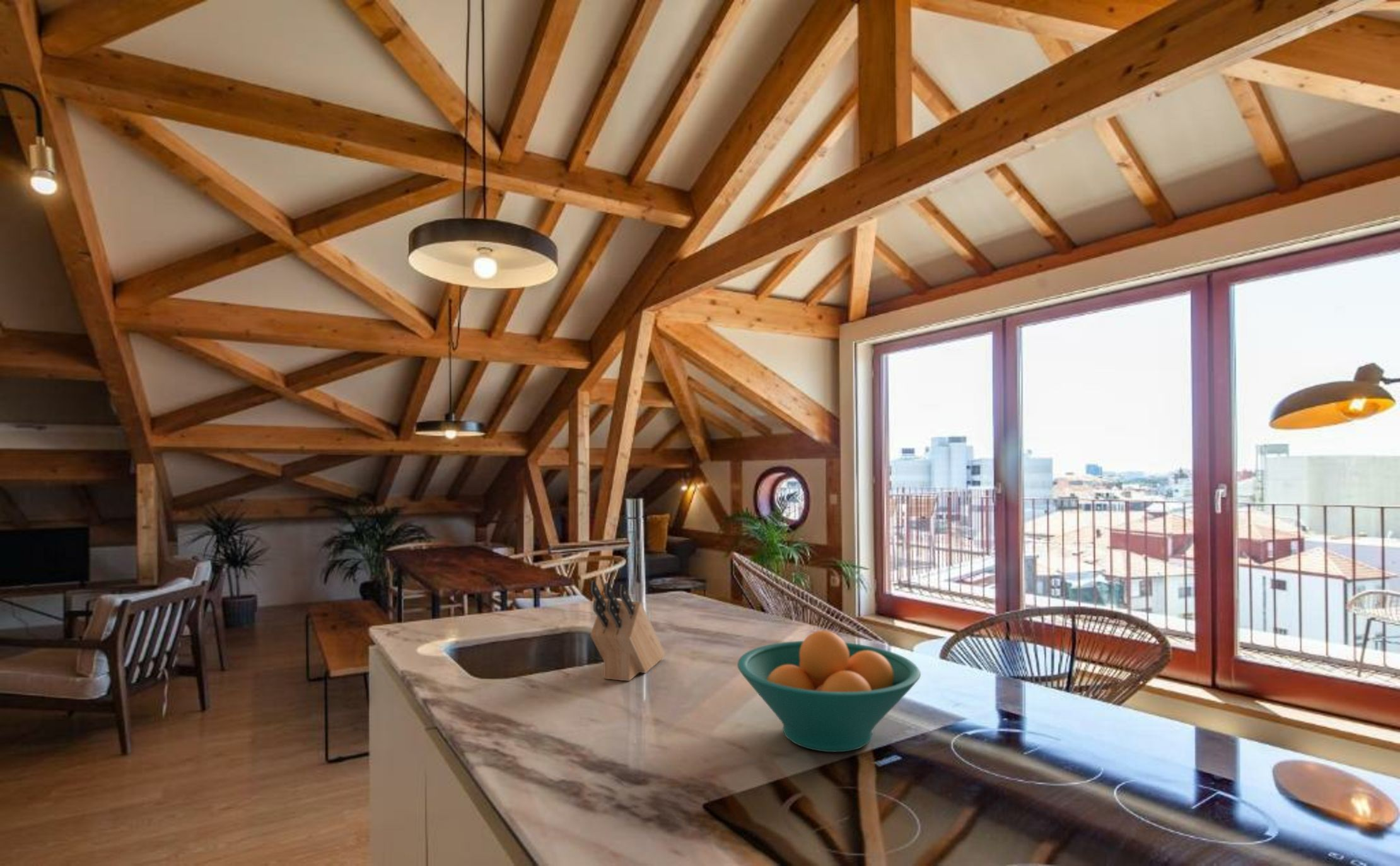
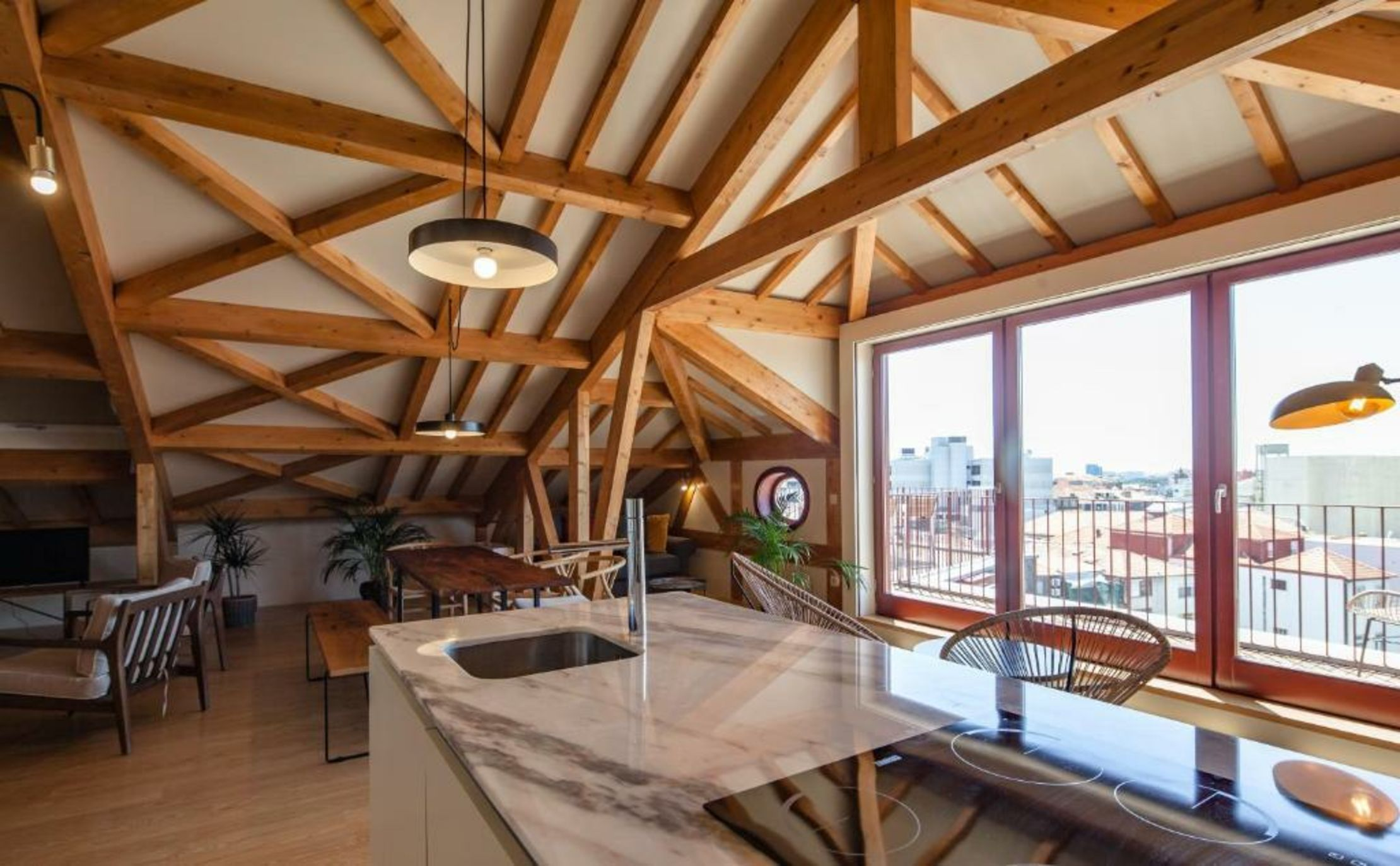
- fruit bowl (827, 683)
- knife block (626, 622)
